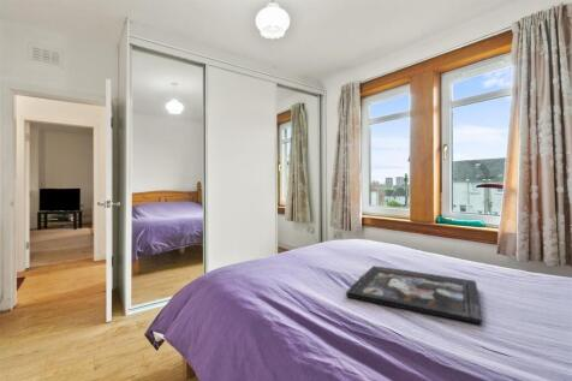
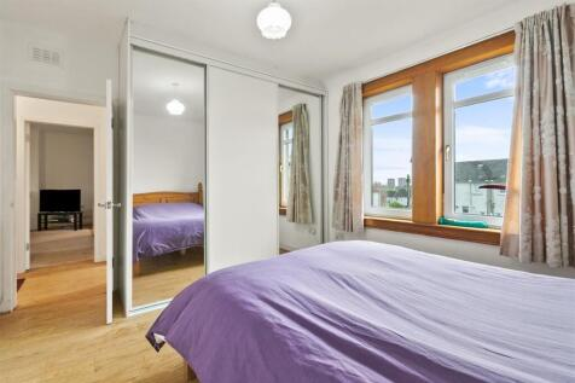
- framed painting (413, 287)
